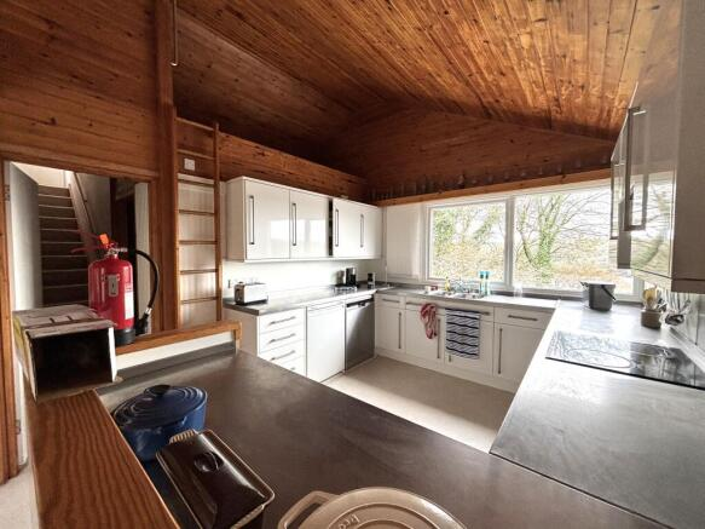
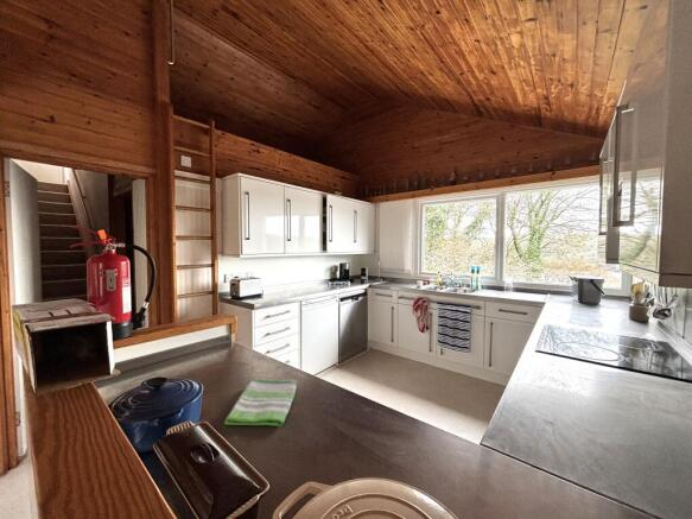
+ dish towel (265, 399)
